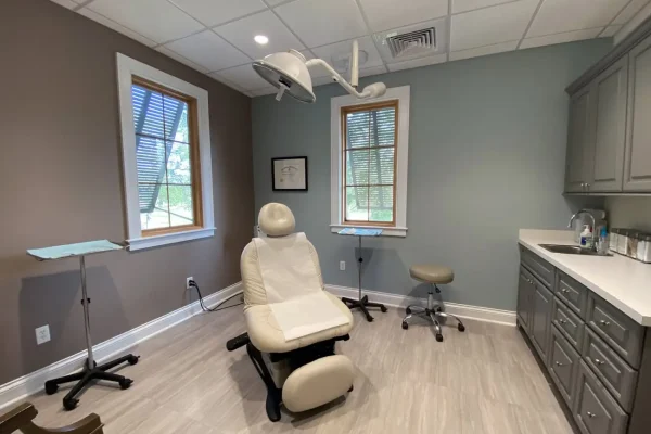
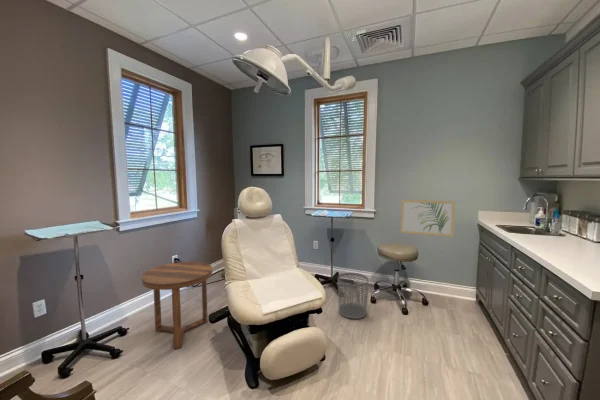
+ wall art (426, 217)
+ side table (179, 301)
+ waste bin (352, 295)
